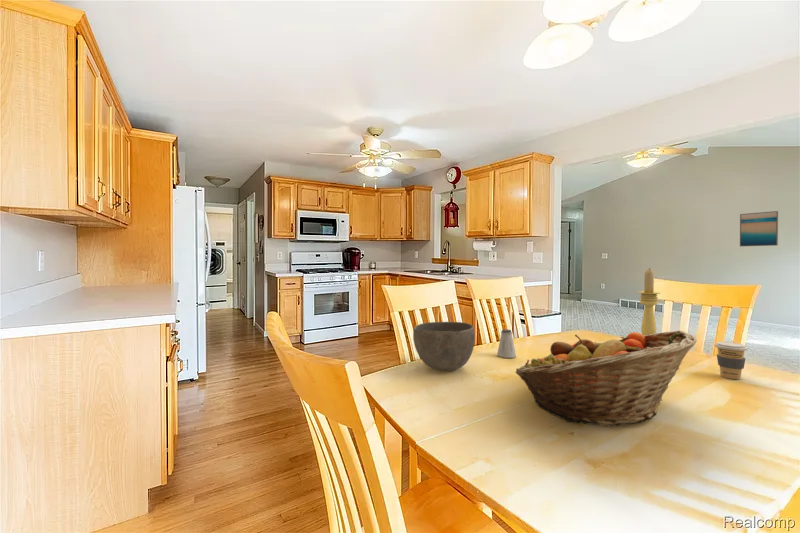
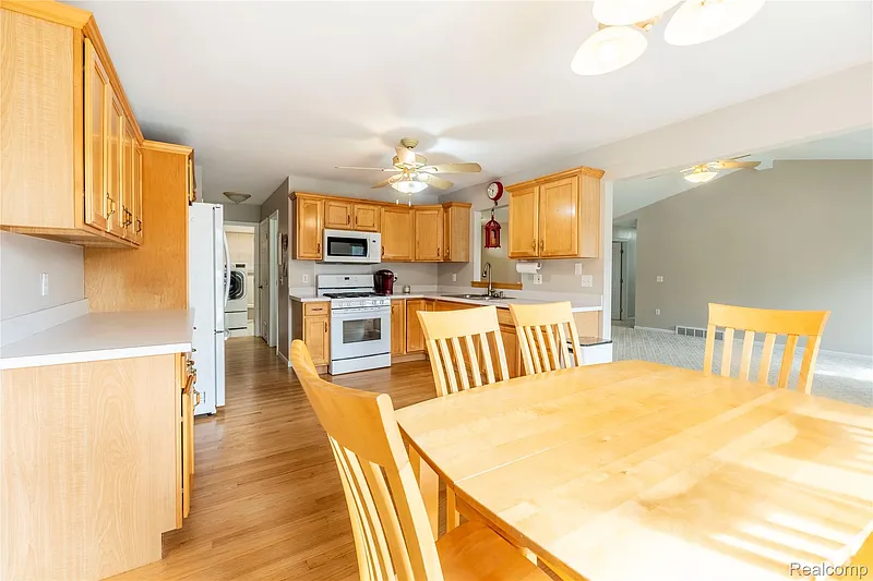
- candle holder (648, 310)
- coffee cup (730, 360)
- saltshaker (506, 342)
- fruit basket (601, 366)
- bowl (443, 346)
- wall art (758, 229)
